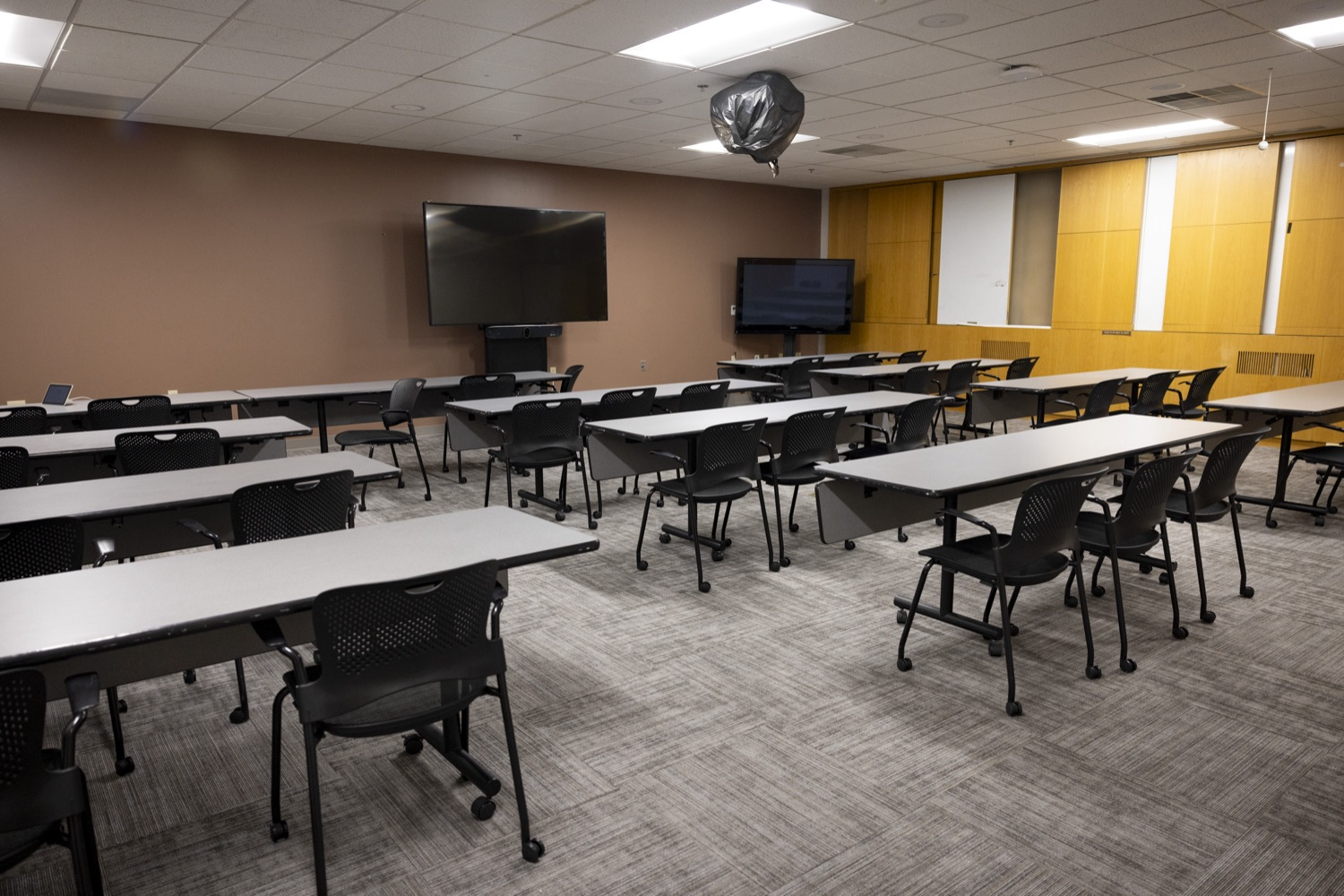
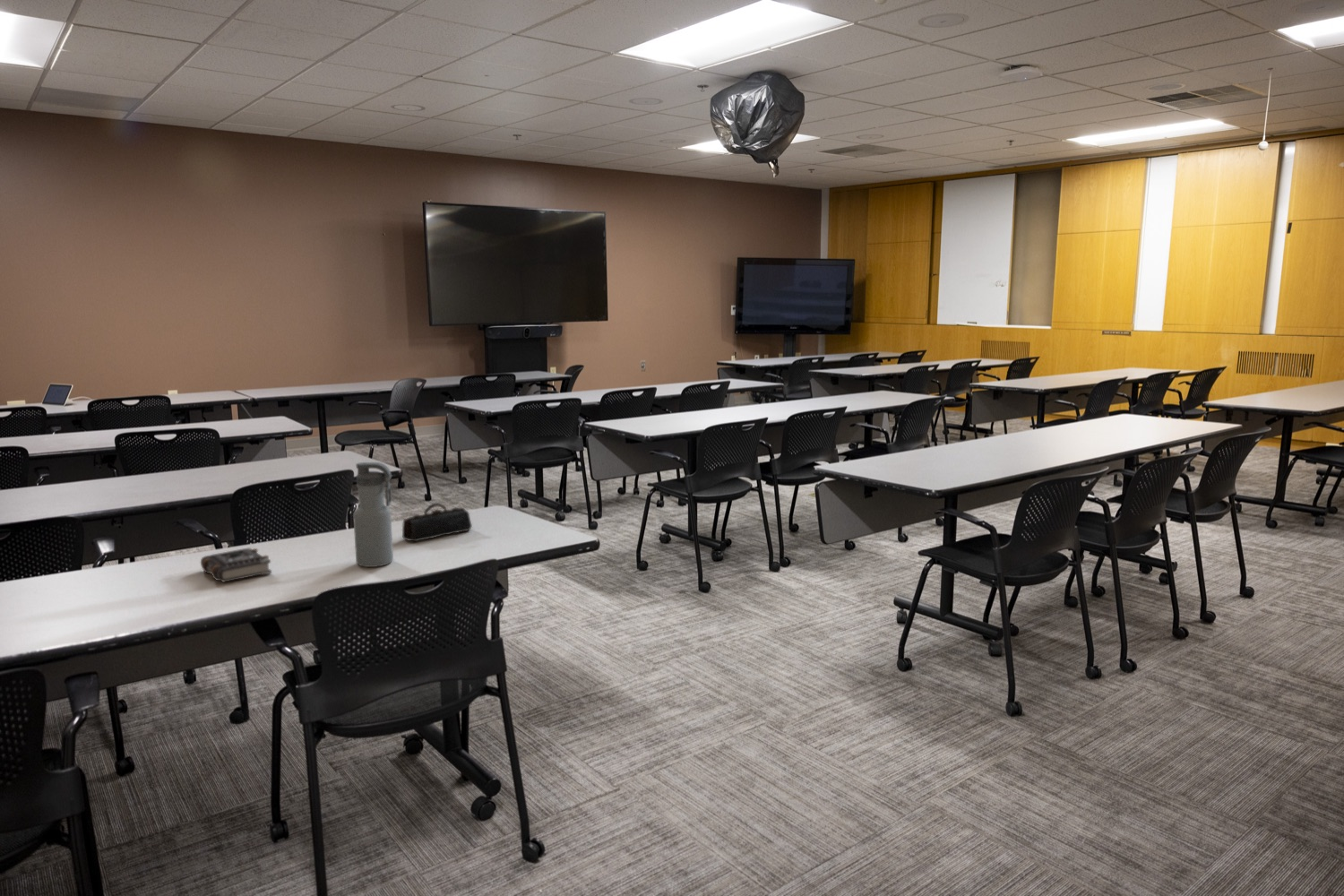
+ water bottle (373, 513)
+ pencil case (436, 518)
+ book (235, 563)
